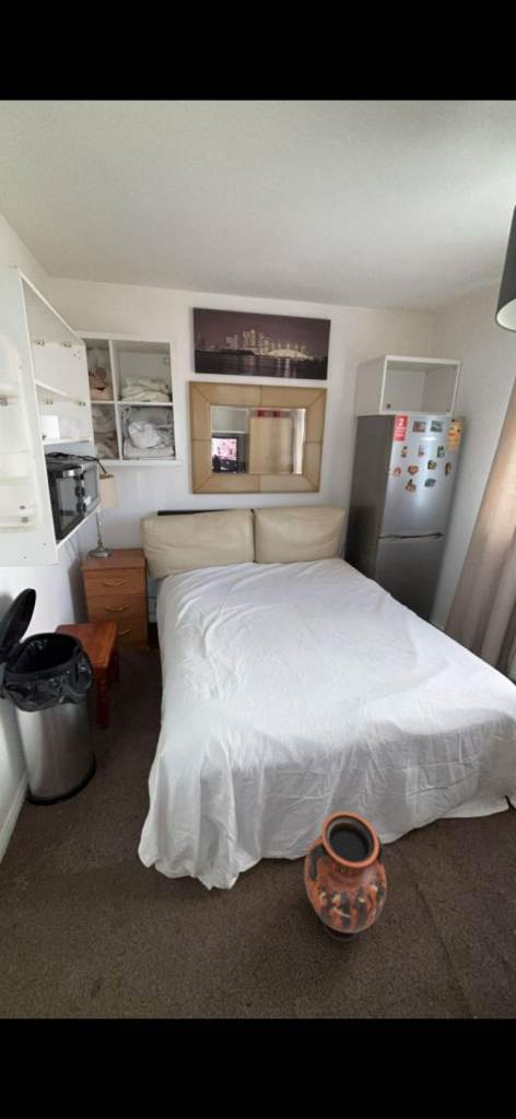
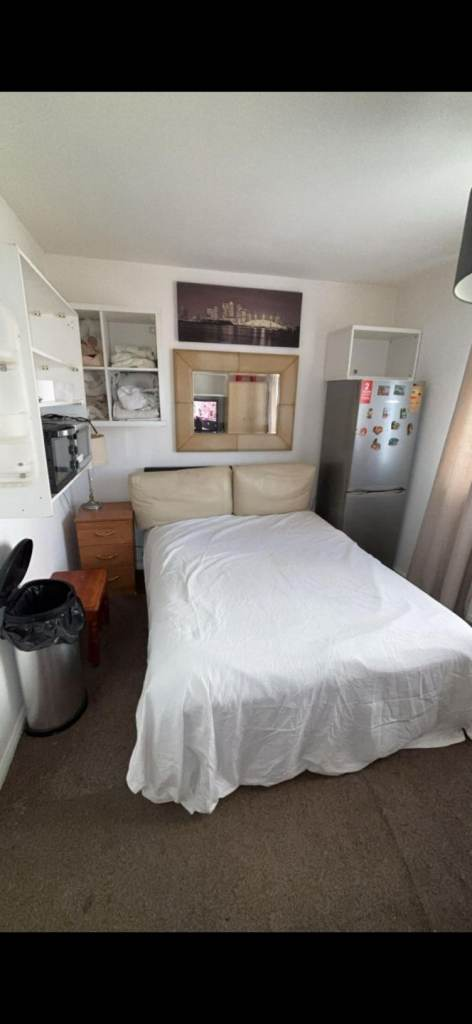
- vase (343, 877)
